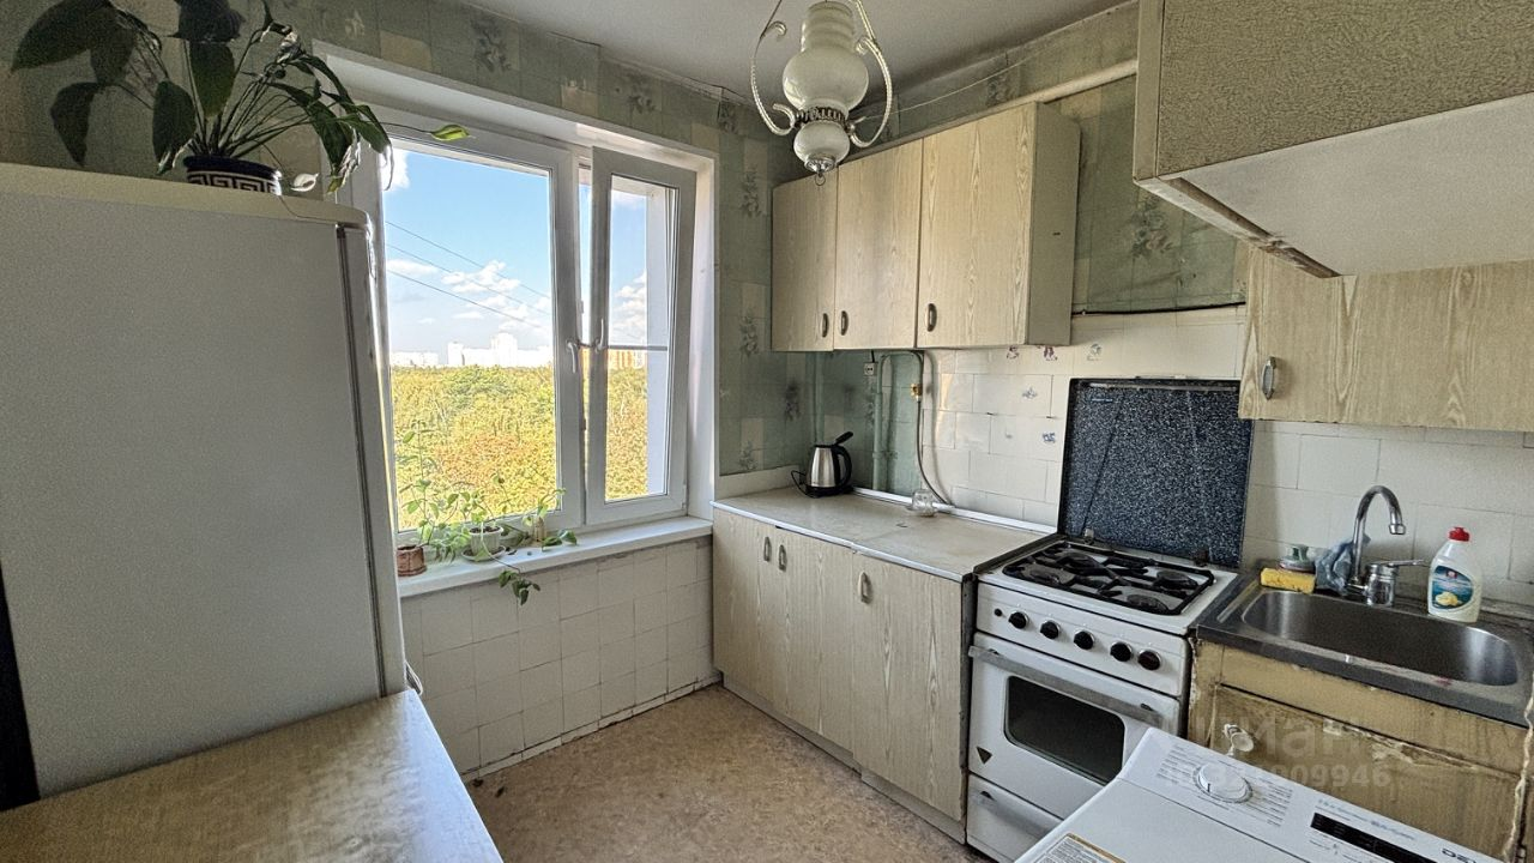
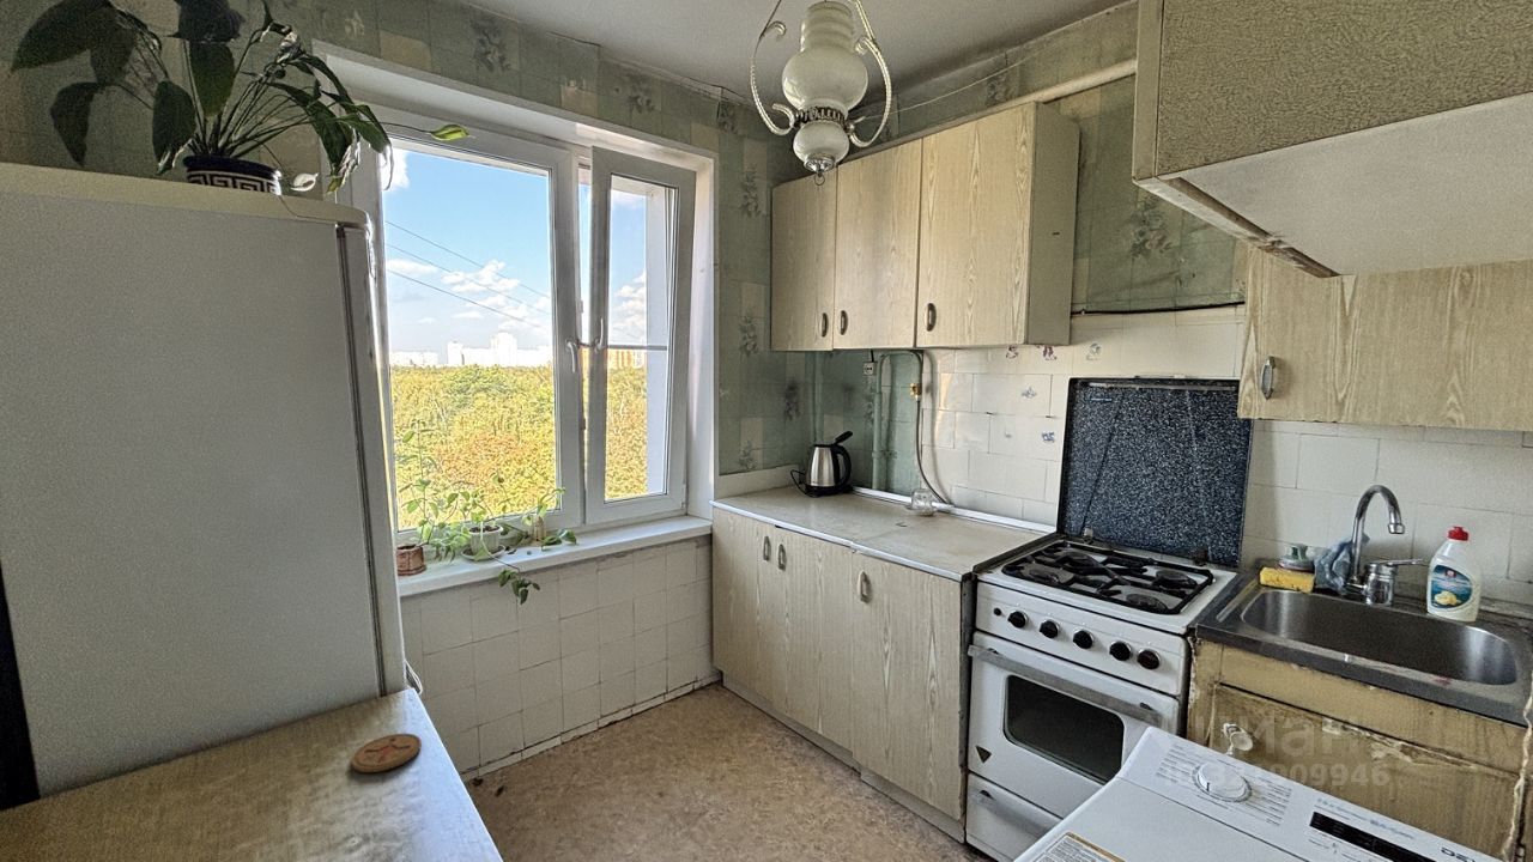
+ coaster (387, 752)
